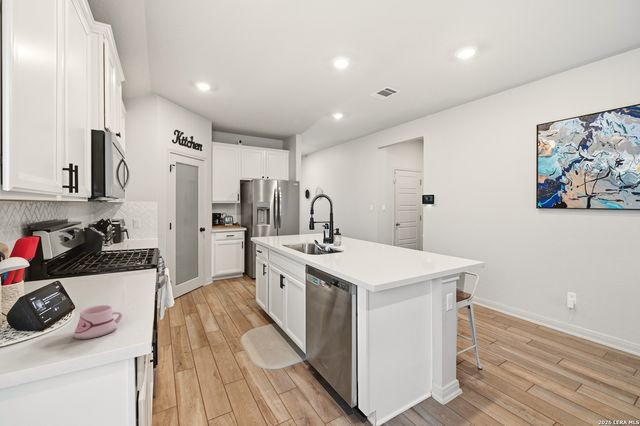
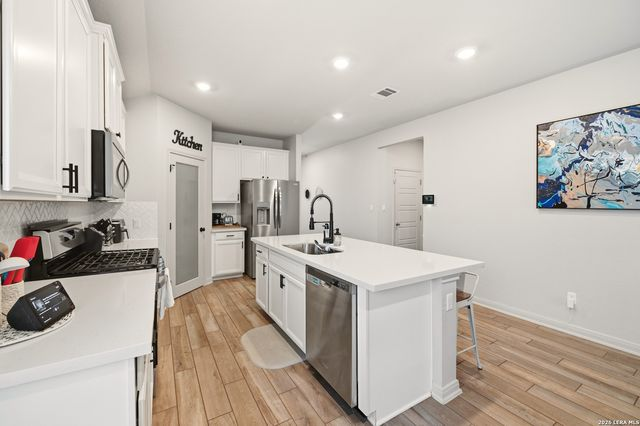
- mug (99, 320)
